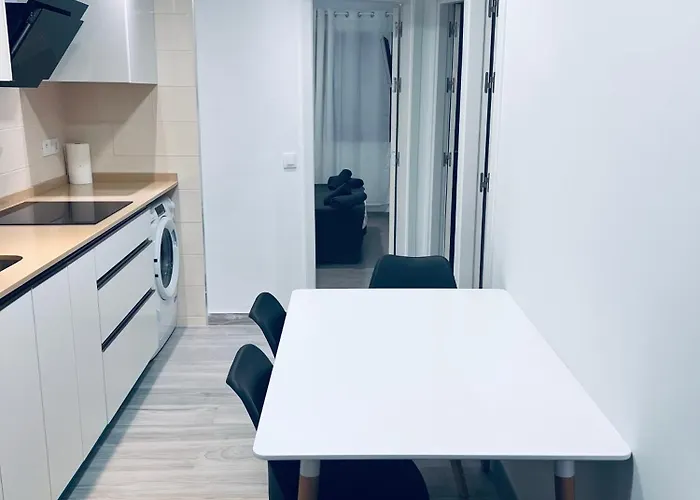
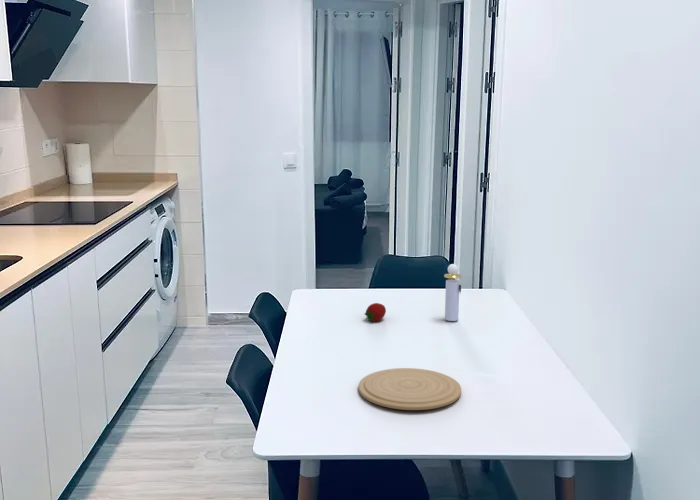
+ fruit (376, 312)
+ plate (409, 386)
+ perfume bottle (452, 292)
